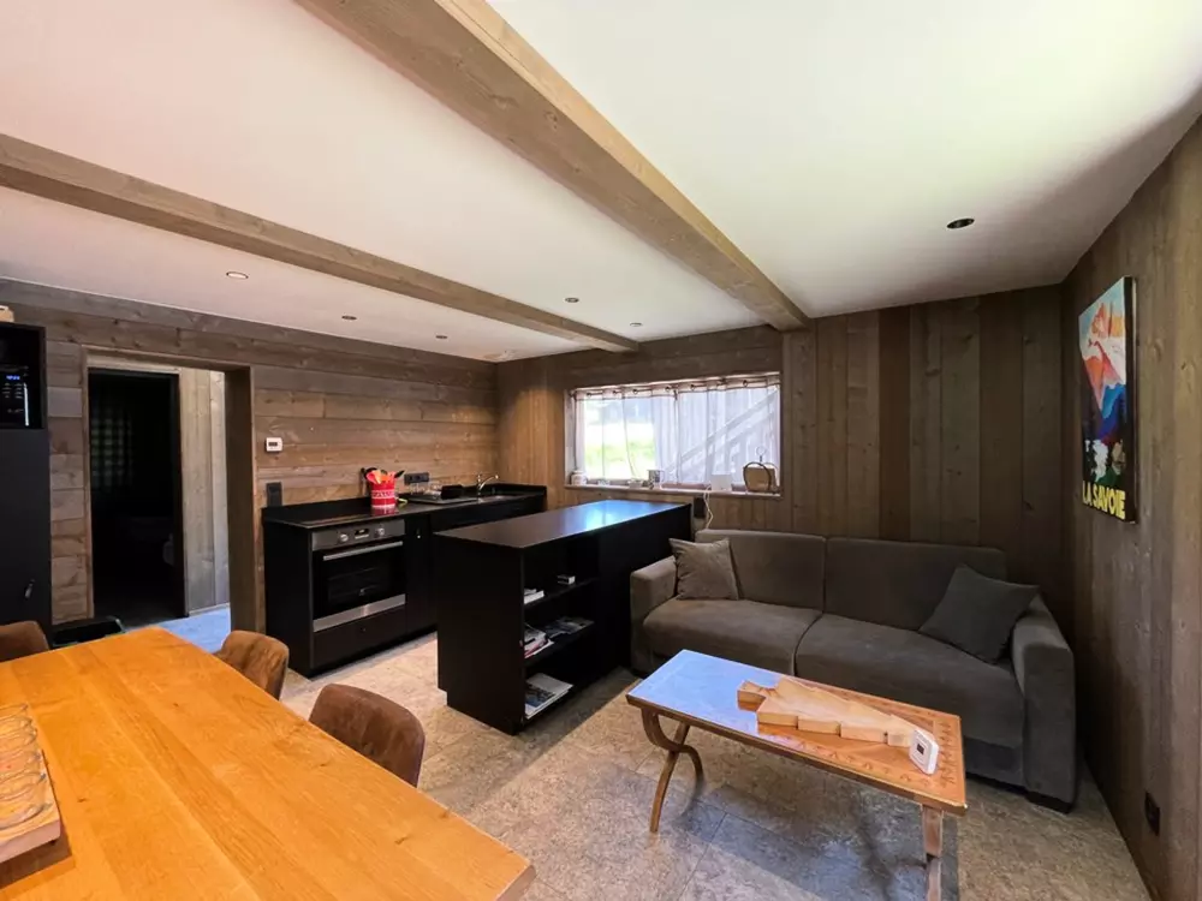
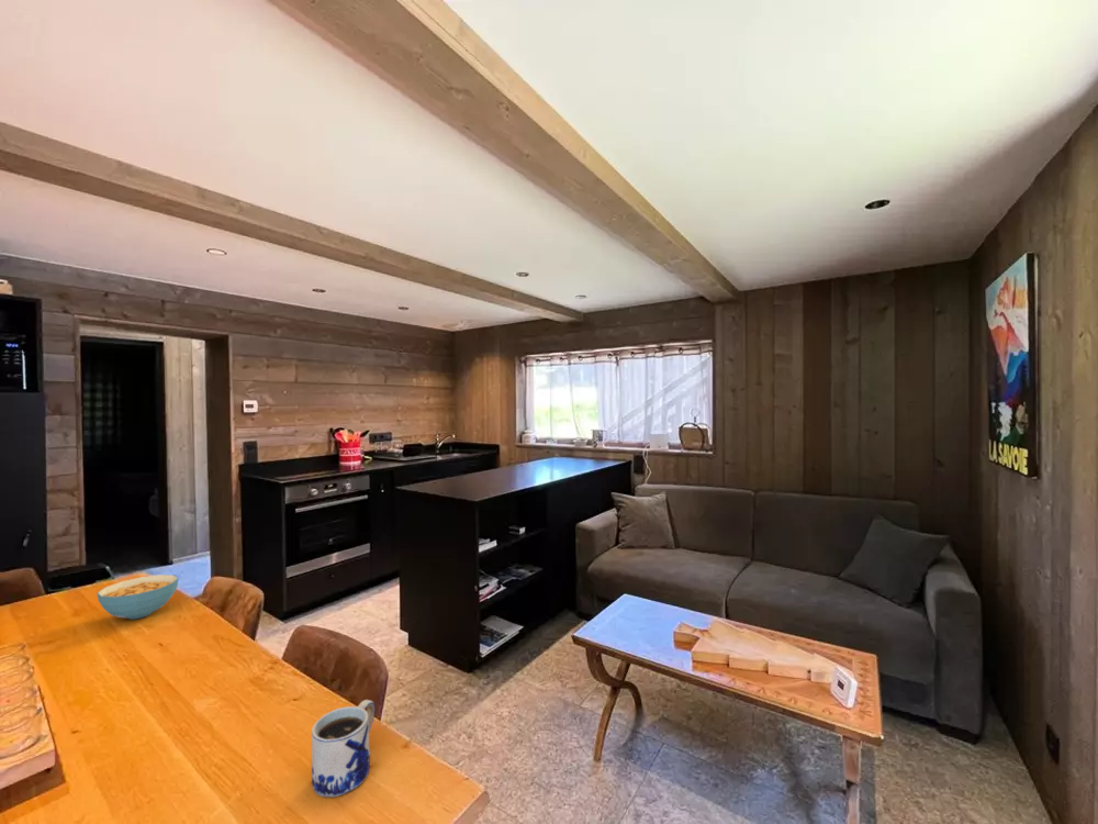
+ mug (346, 743)
+ cereal bowl (139, 600)
